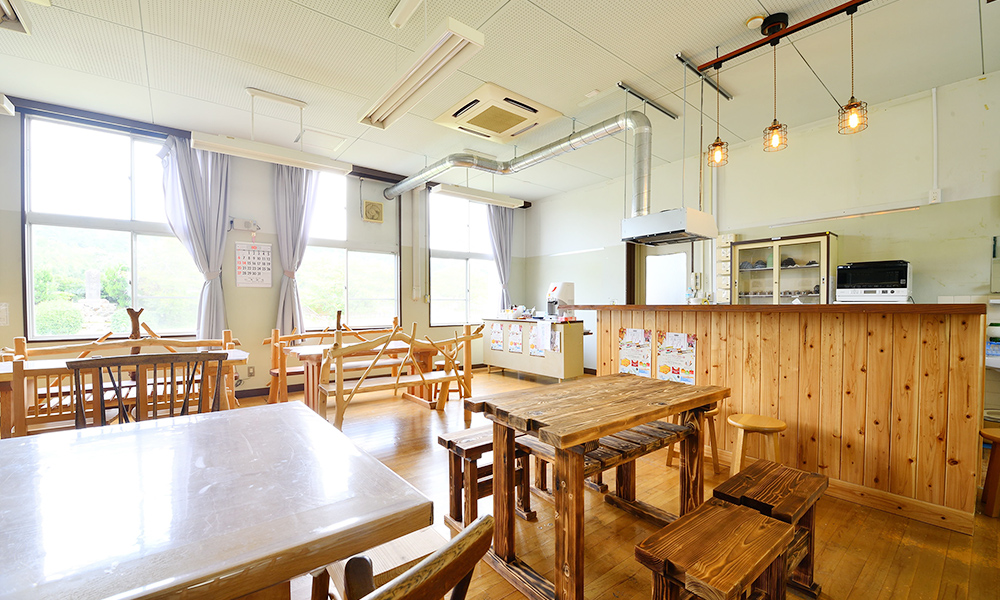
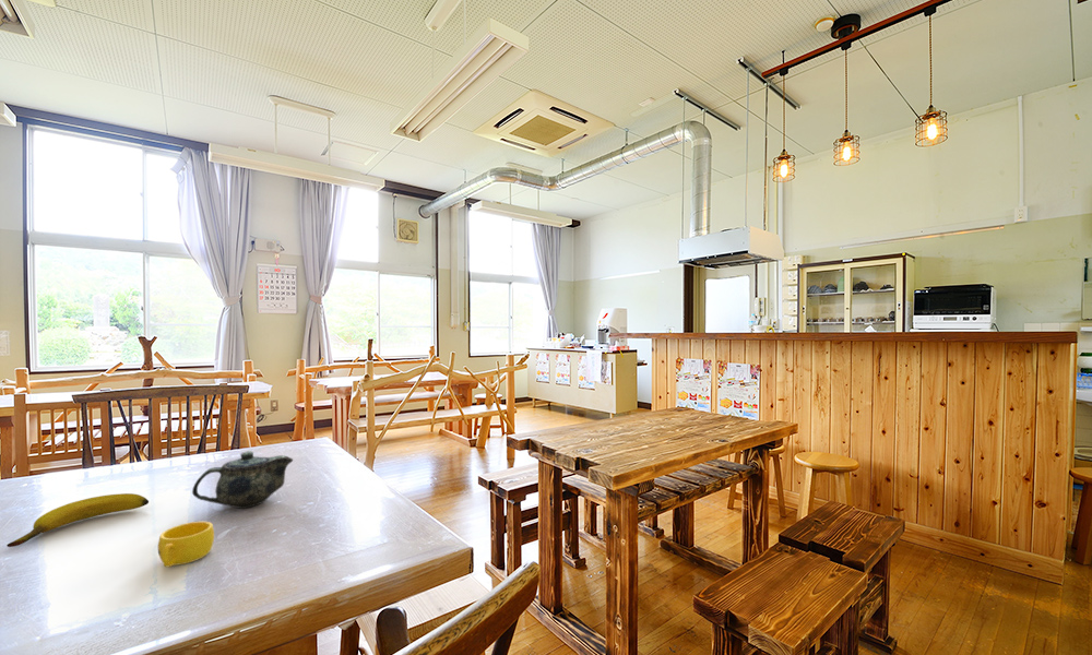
+ banana (81, 513)
+ cup (182, 546)
+ chinaware (245, 477)
